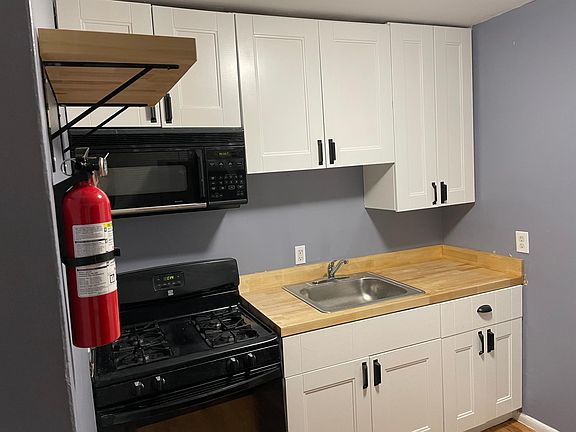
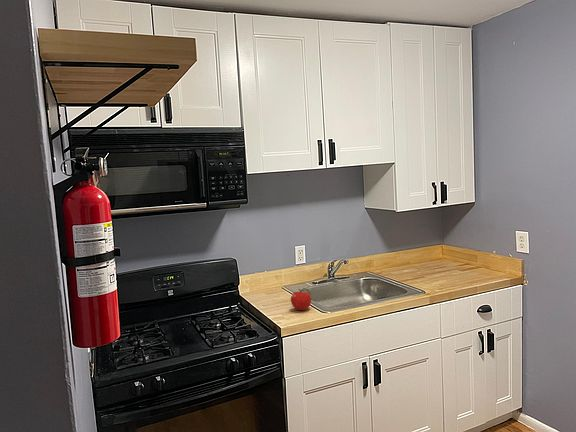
+ fruit (300, 299)
